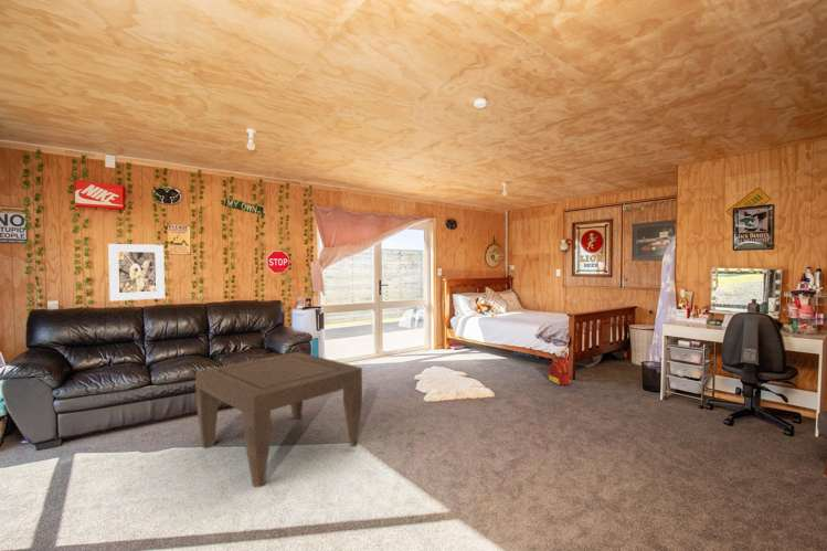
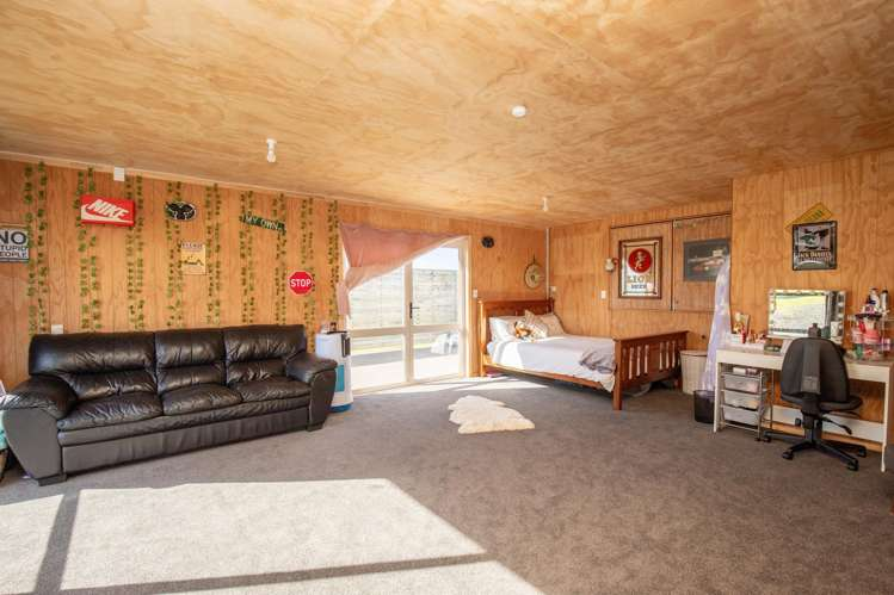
- coffee table (279, 406)
- backpack (559, 367)
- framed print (137, 272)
